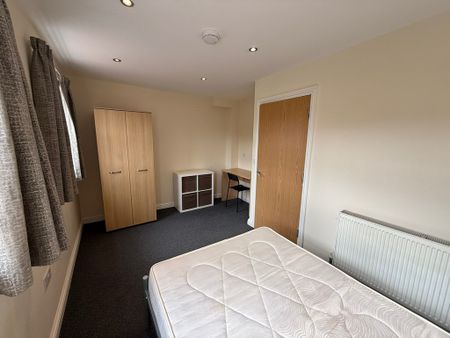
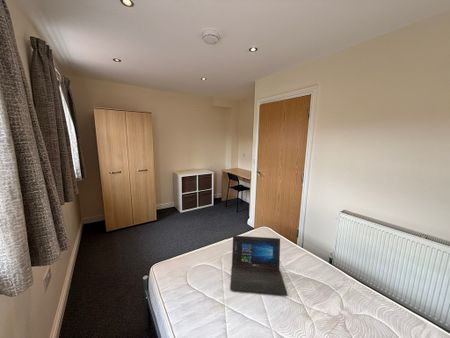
+ laptop (257, 262)
